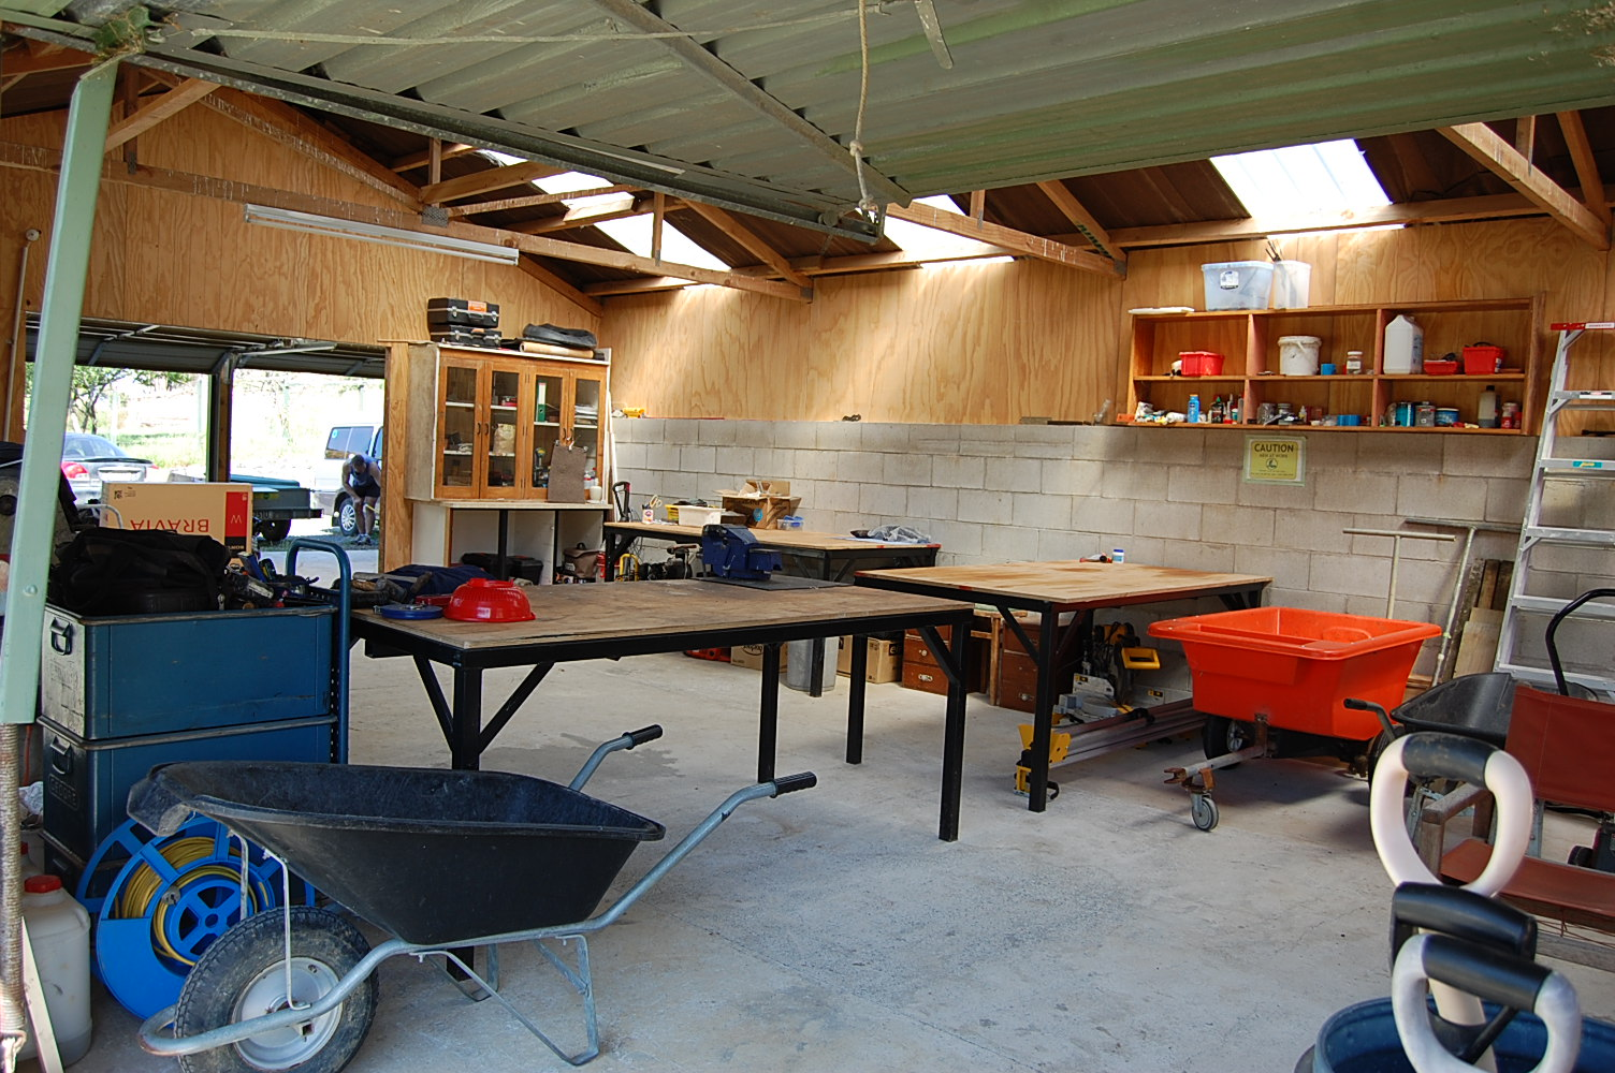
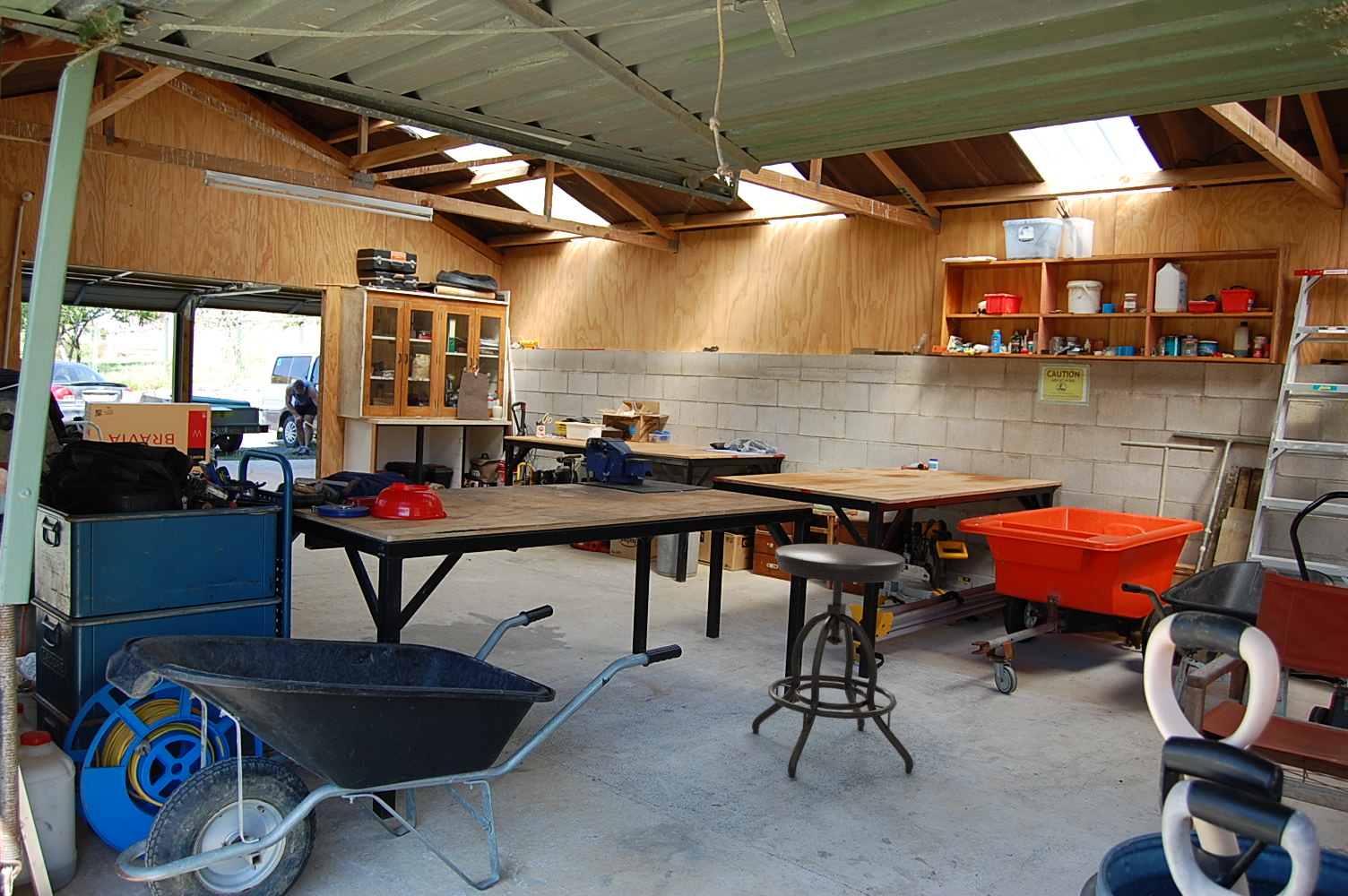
+ stool (834, 644)
